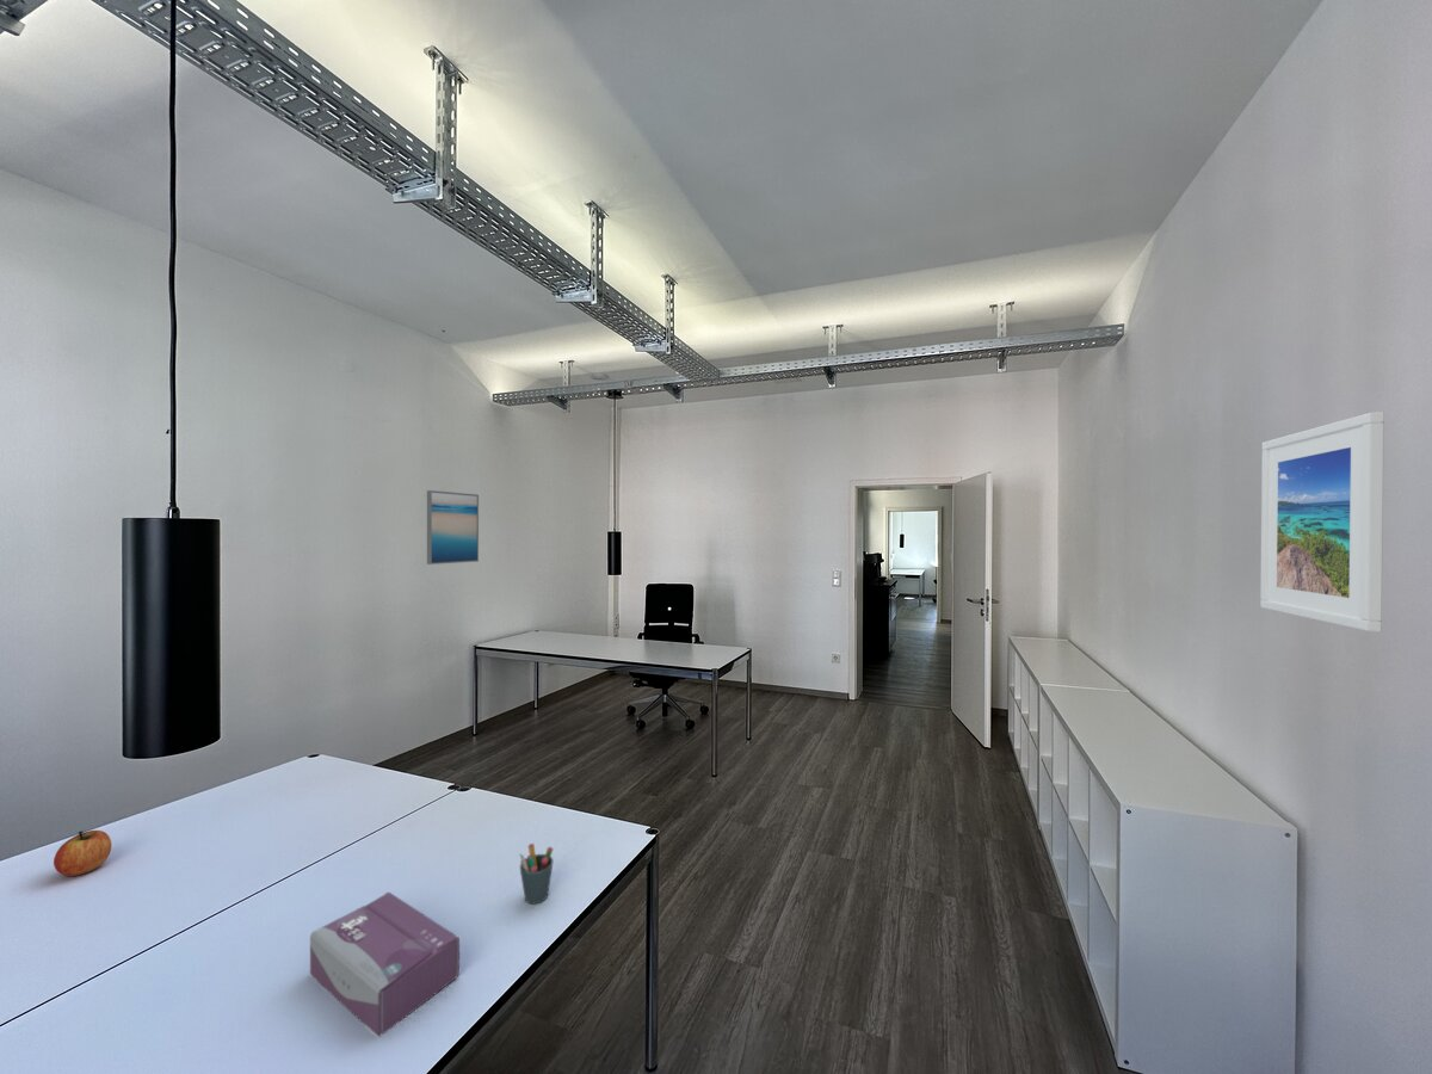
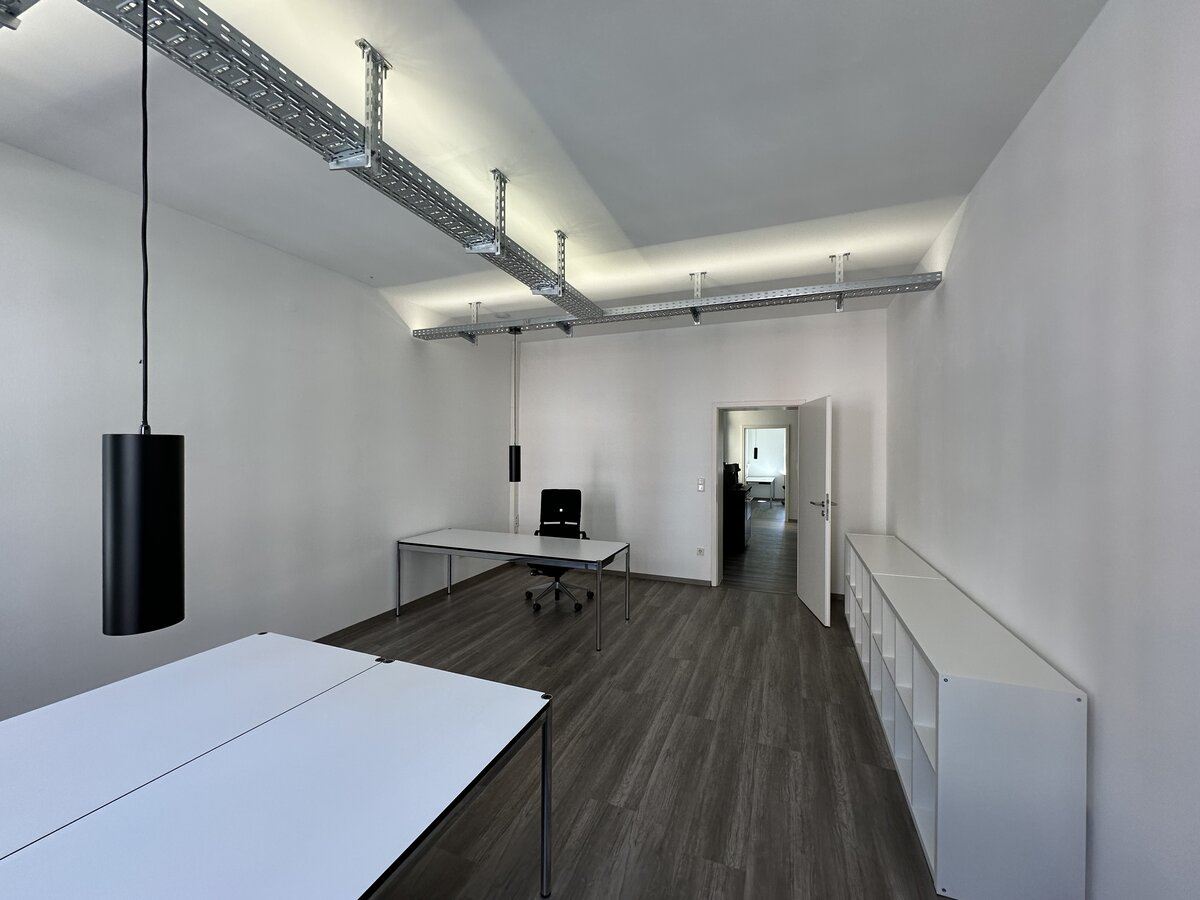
- tissue box (384, 953)
- wall art (453, 527)
- apple (84, 851)
- pen holder (536, 870)
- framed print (1313, 523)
